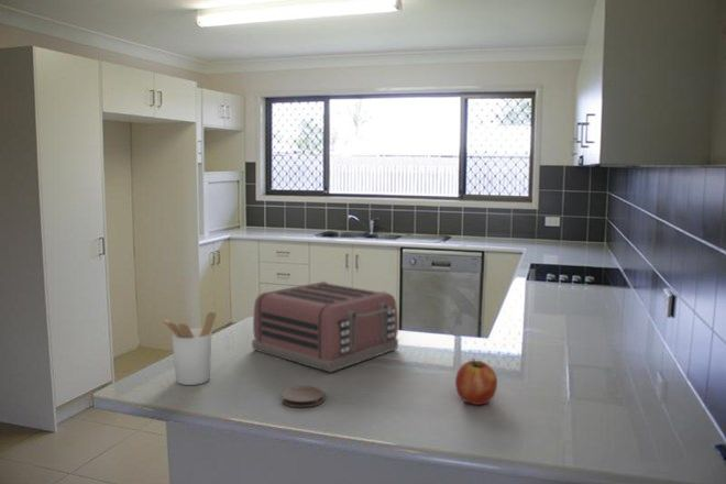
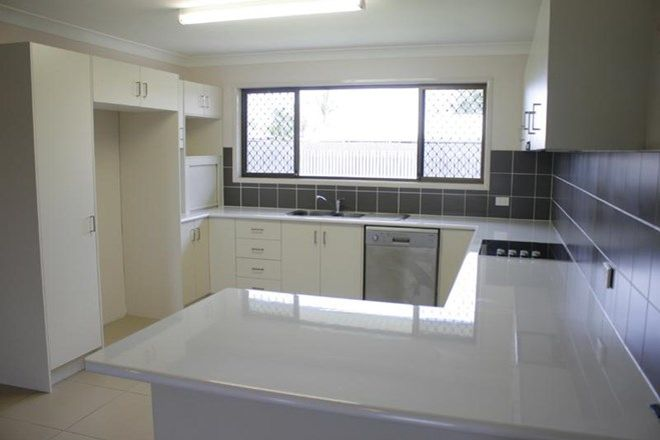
- coaster (302, 396)
- toaster (330, 321)
- fruit (476, 380)
- utensil holder (187, 348)
